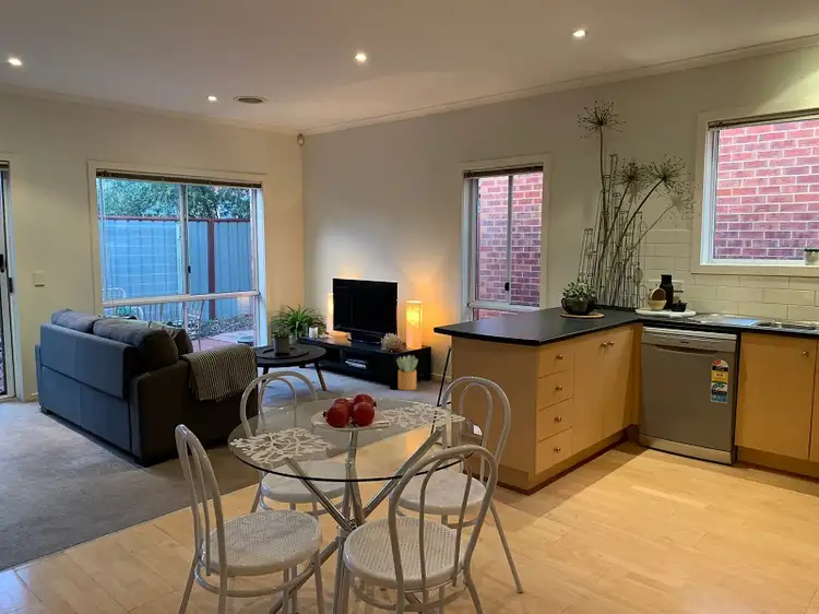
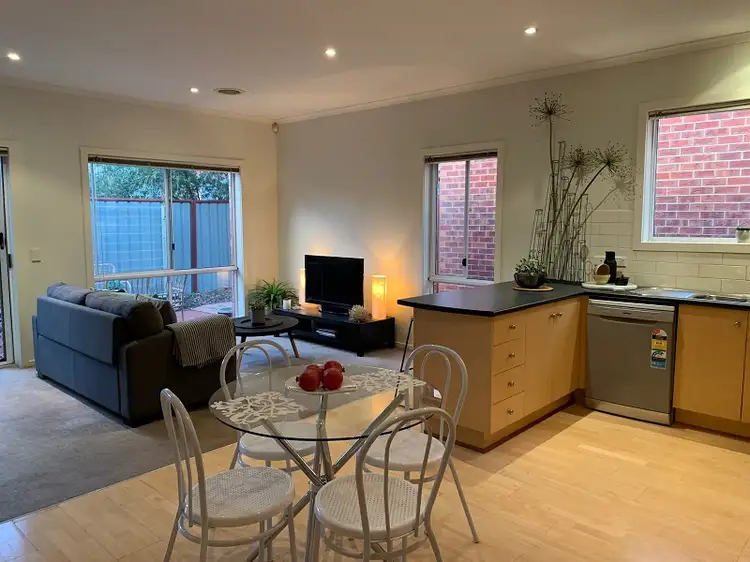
- potted plant (405, 371)
